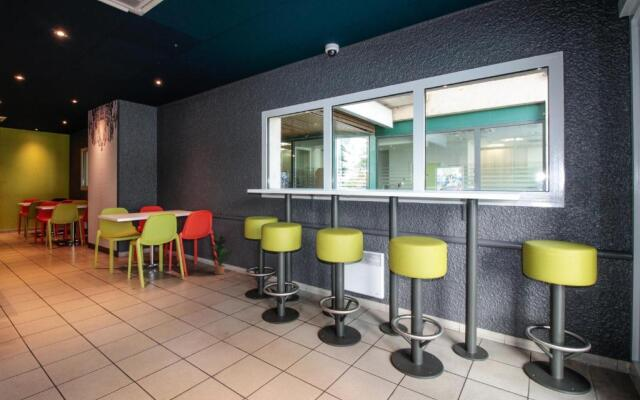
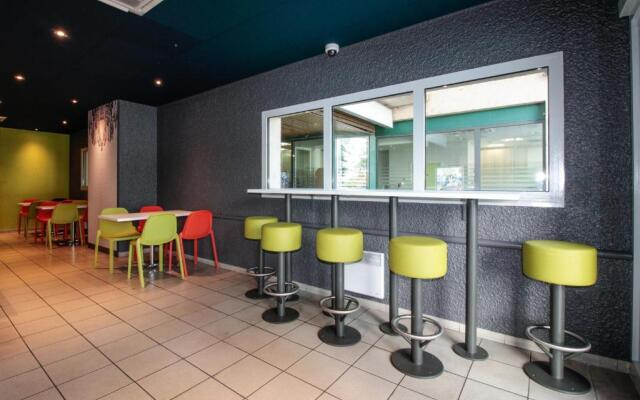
- potted plant (221, 252)
